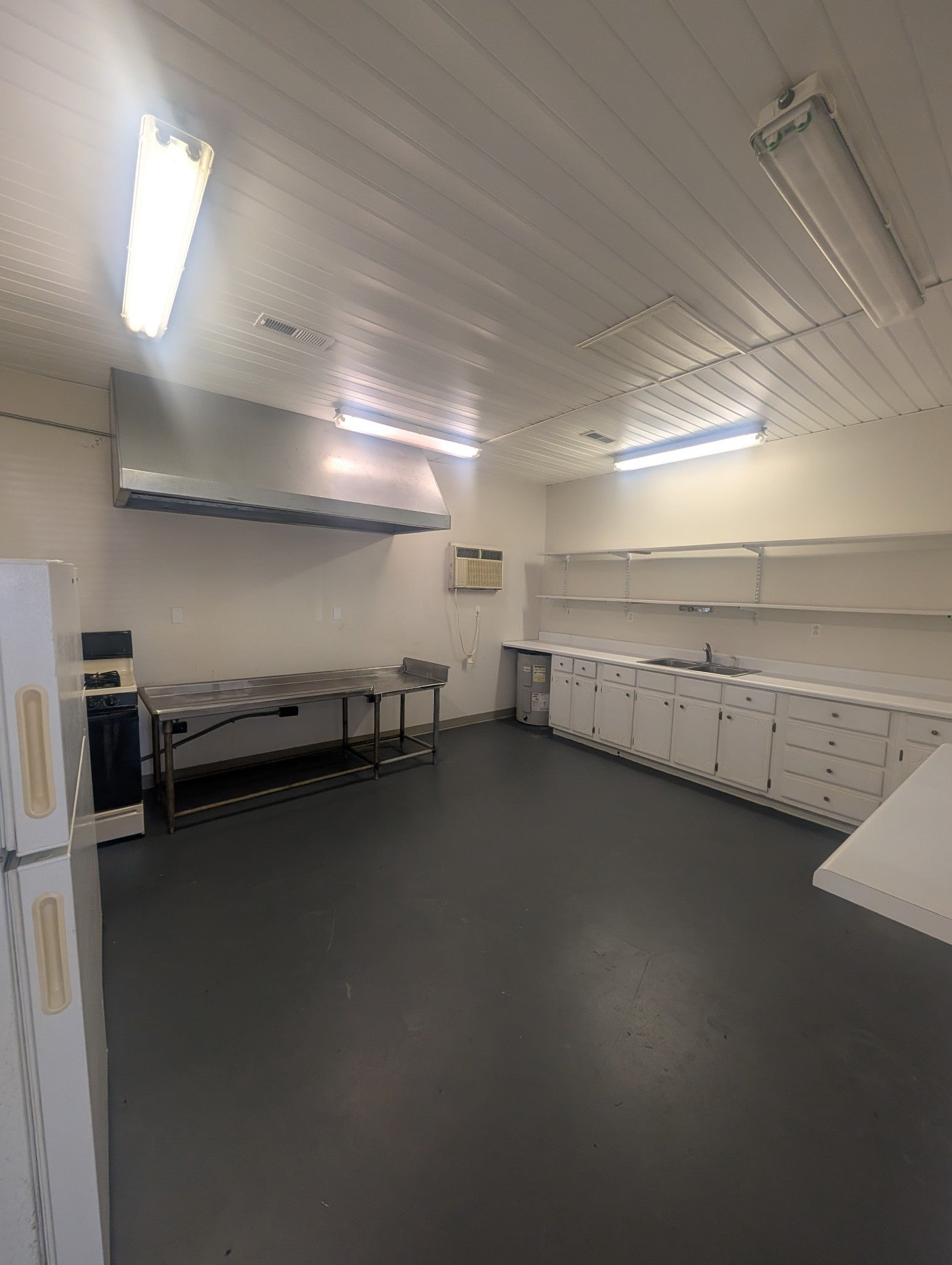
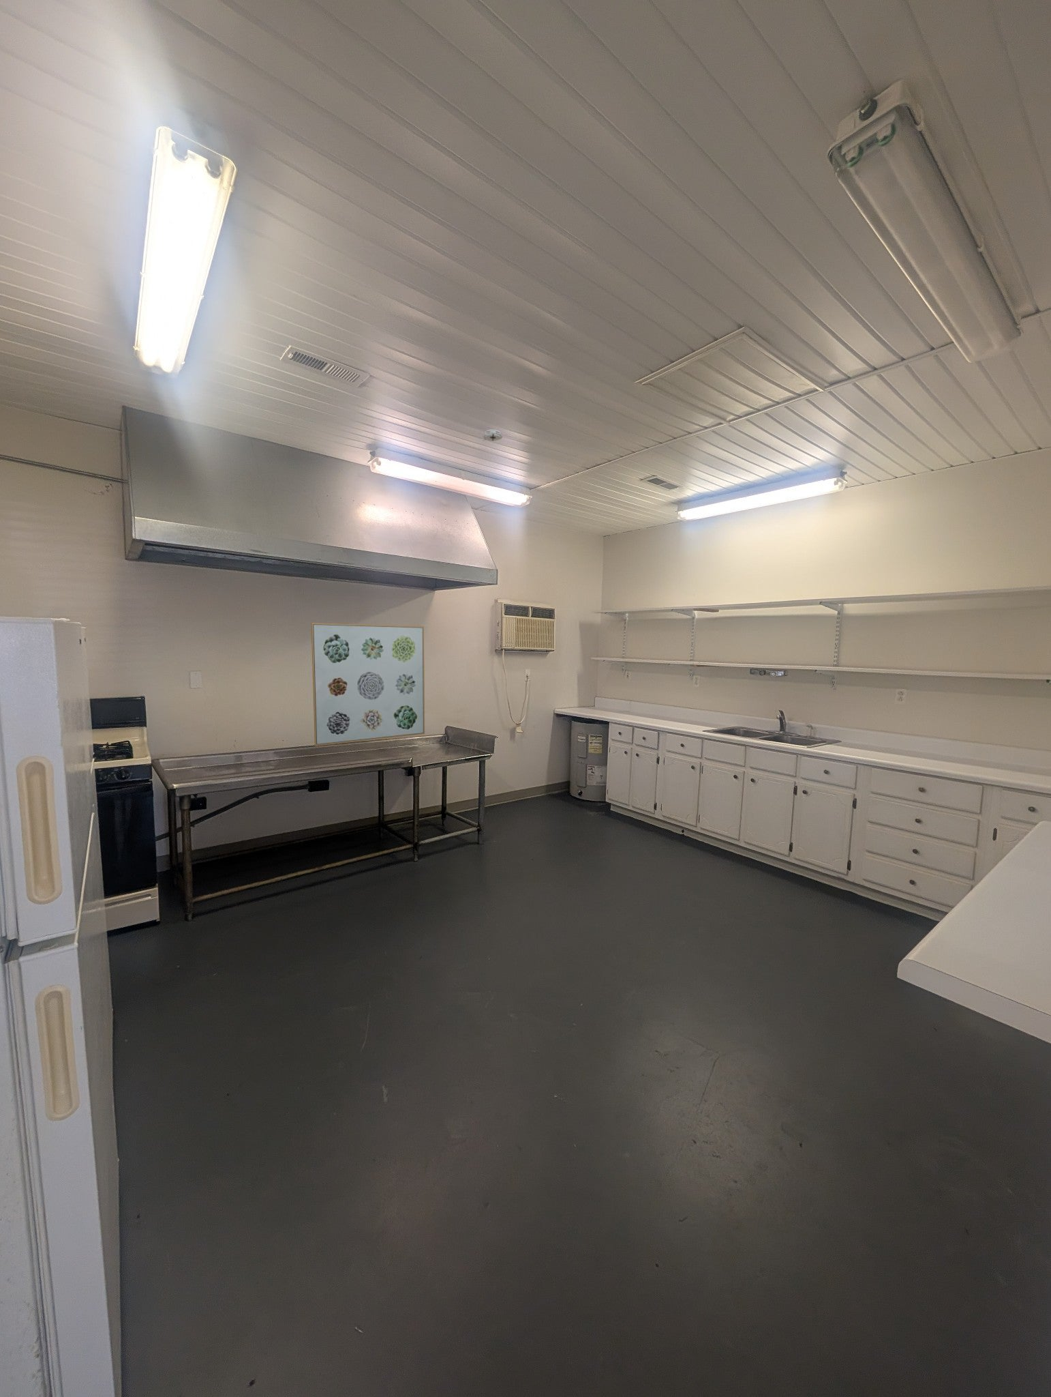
+ wall art (372, 682)
+ smoke detector (492, 435)
